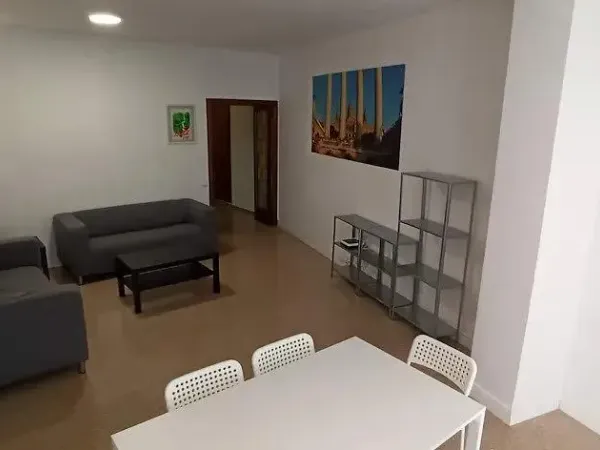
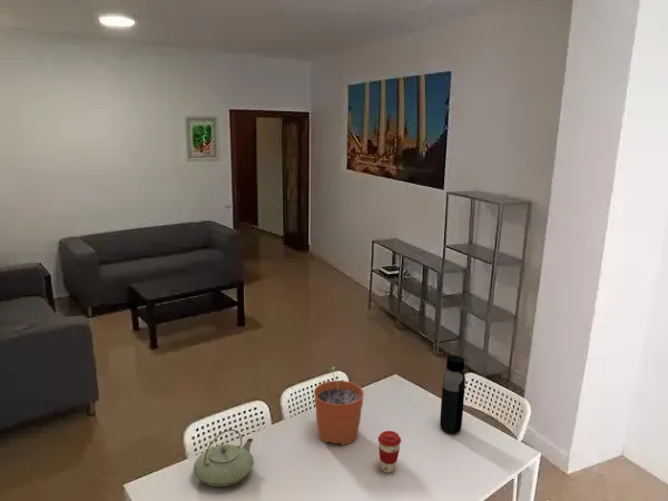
+ plant pot (338, 402)
+ water bottle (452, 394)
+ teapot (226, 451)
+ coffee cup (389, 452)
